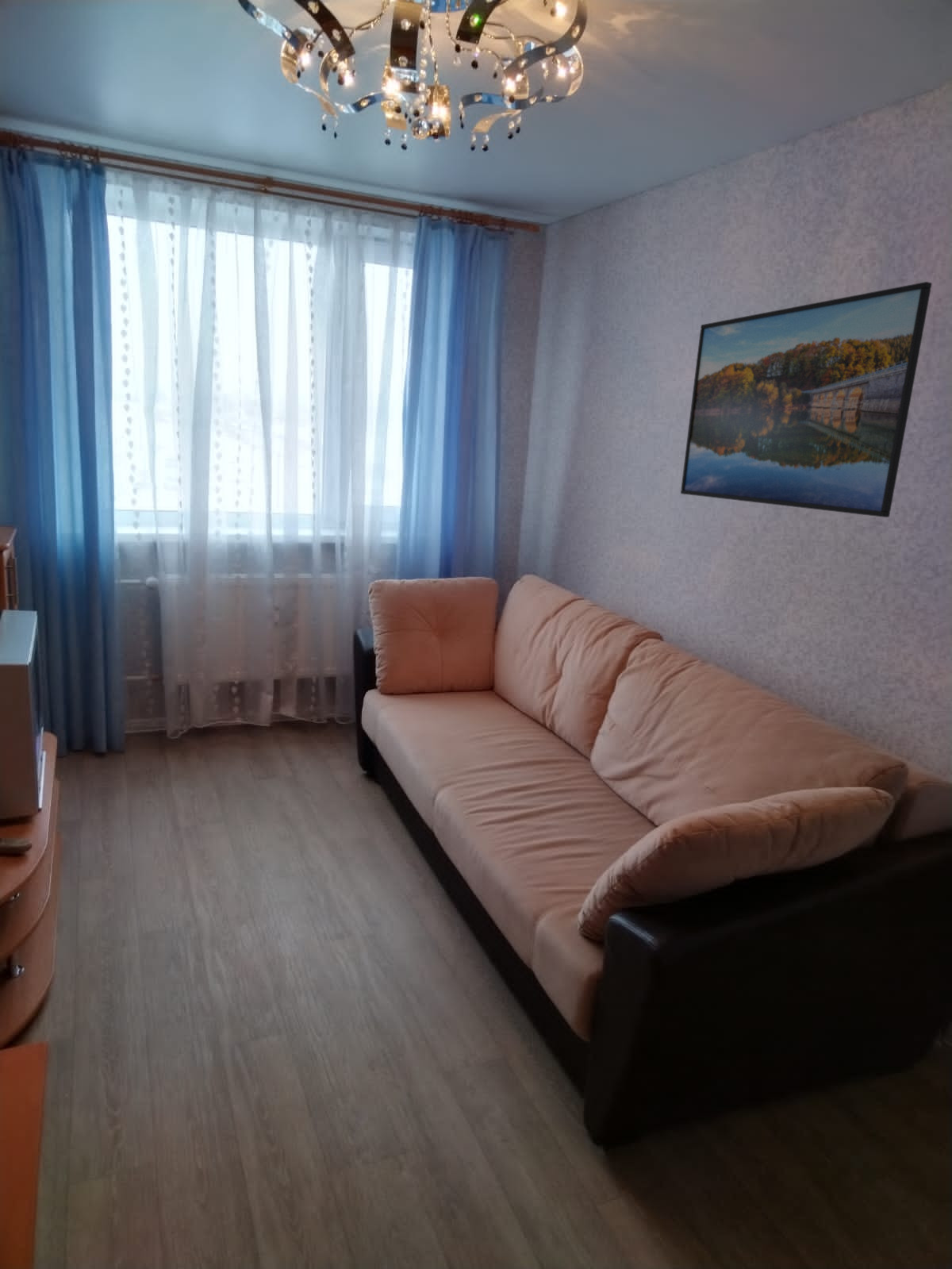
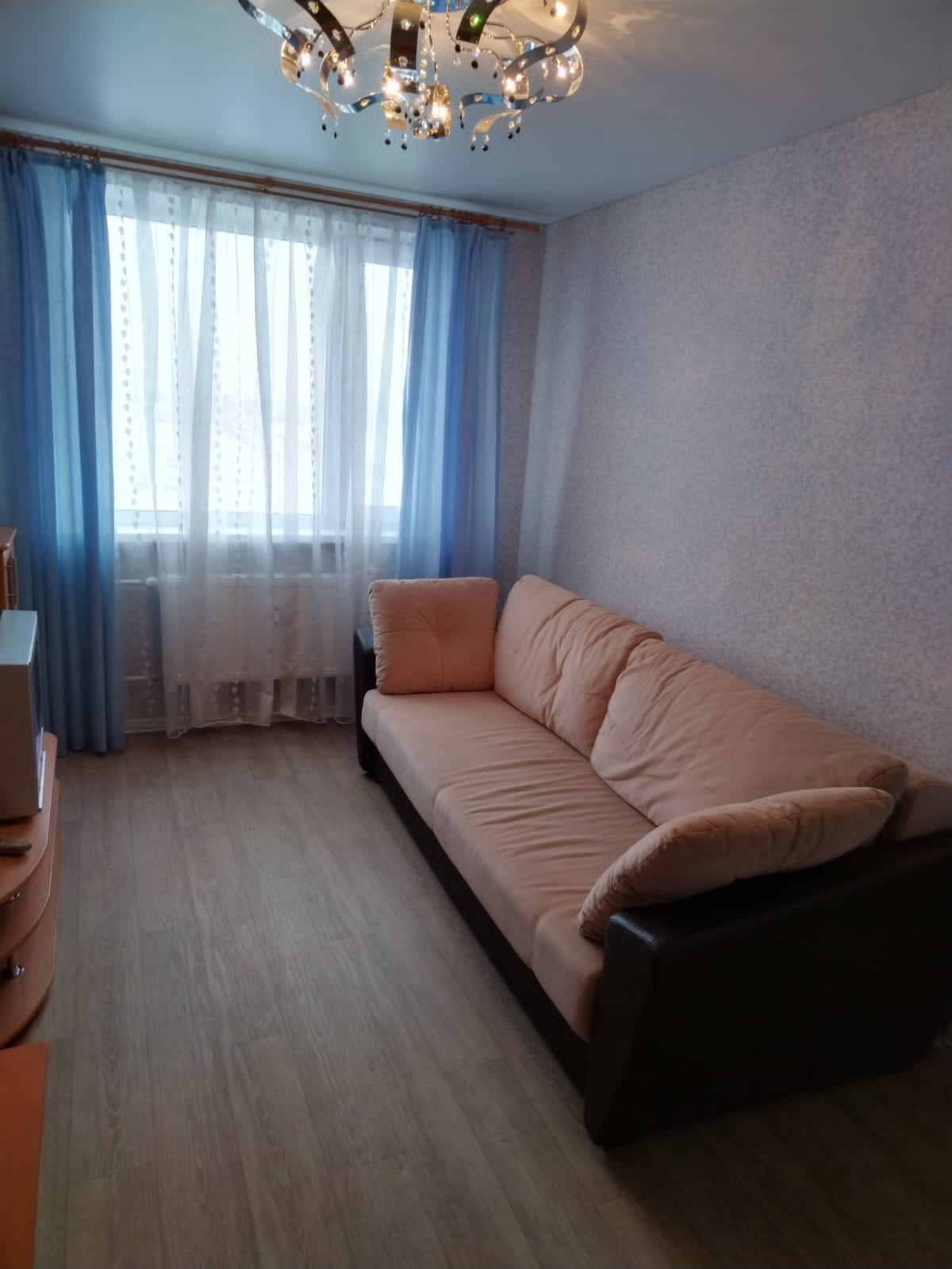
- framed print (782, 408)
